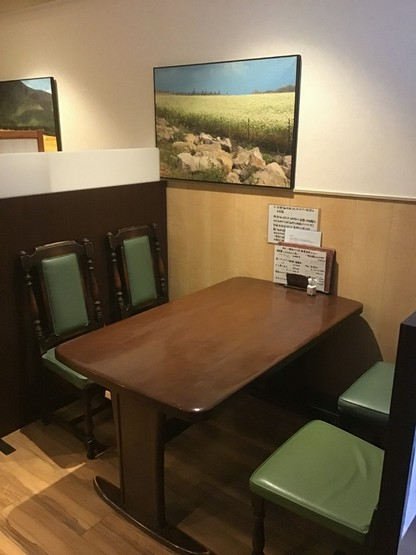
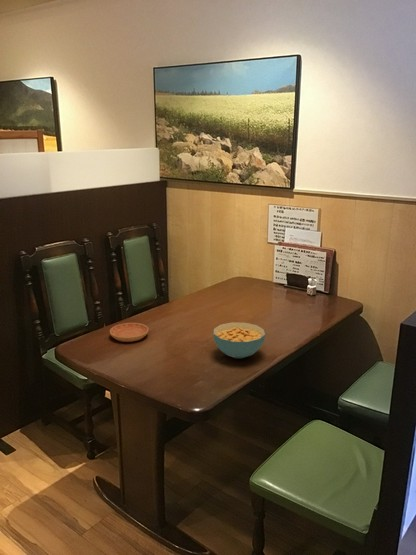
+ cereal bowl (238, 343)
+ saucer (129, 332)
